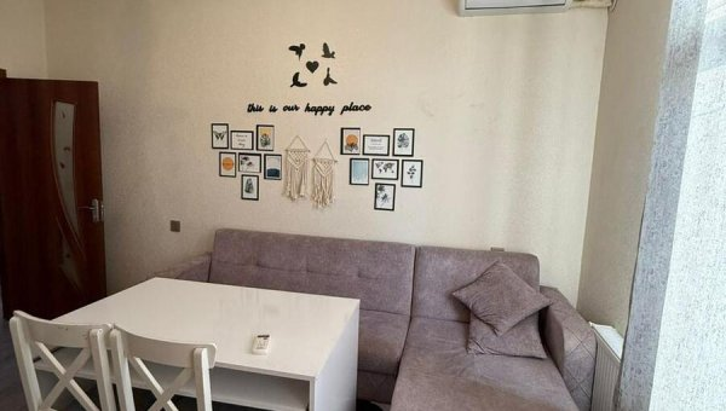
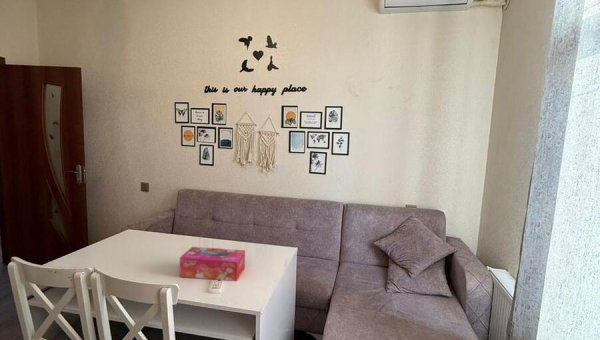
+ tissue box (213, 263)
